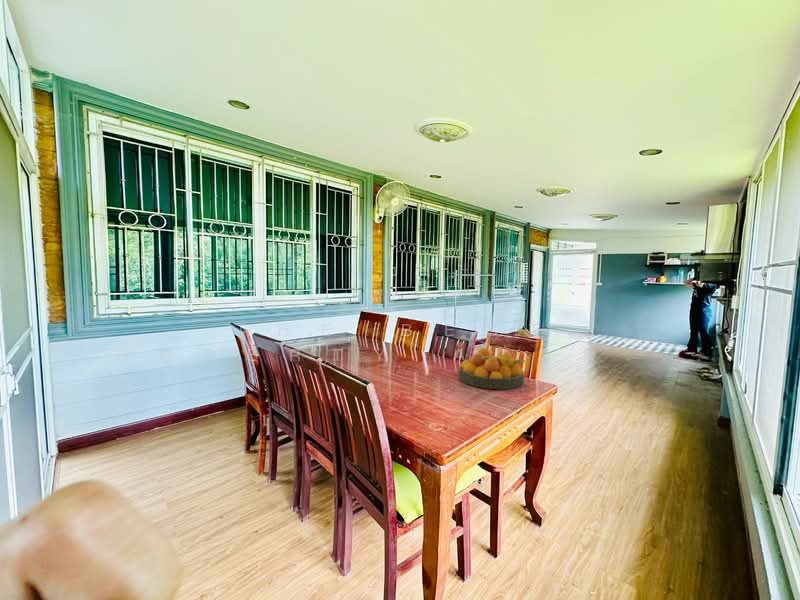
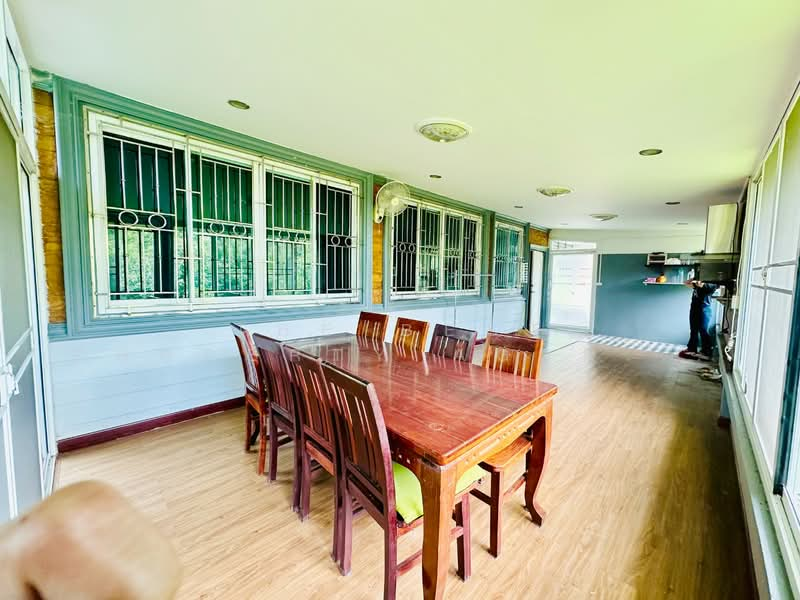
- fruit bowl (491, 365)
